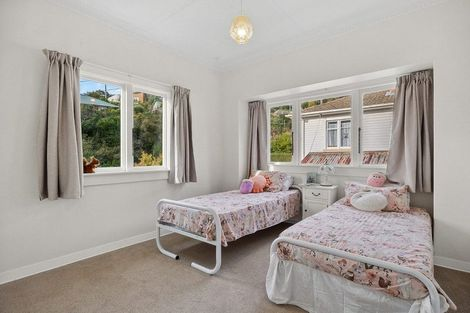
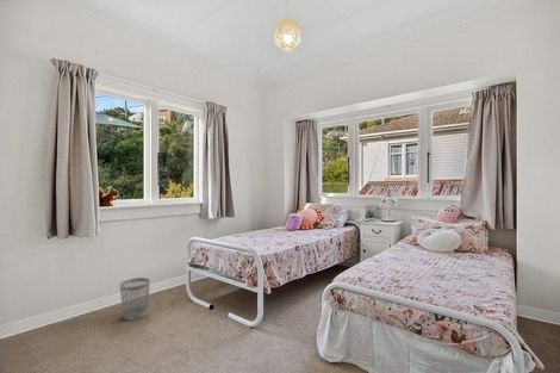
+ wastebasket (135, 299)
